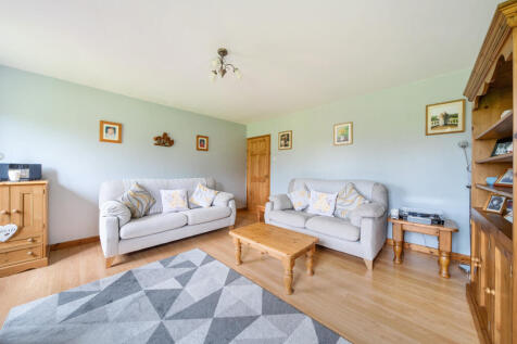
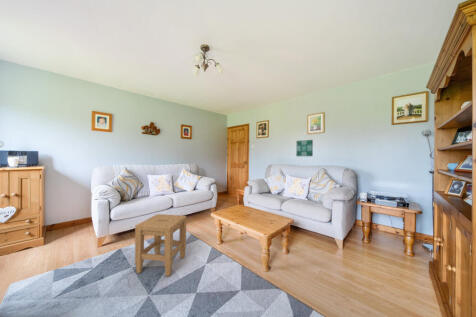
+ wall art (304, 148)
+ stool (162, 242)
